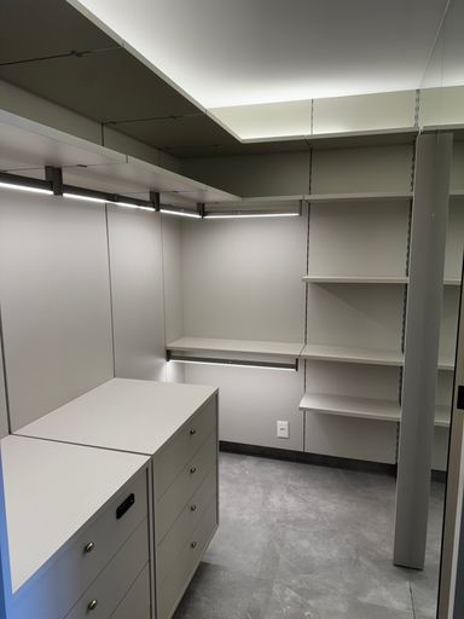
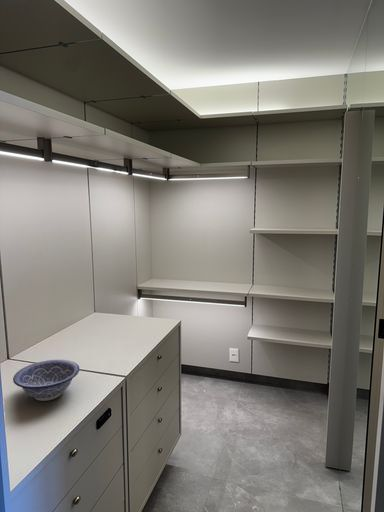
+ decorative bowl (47, 383)
